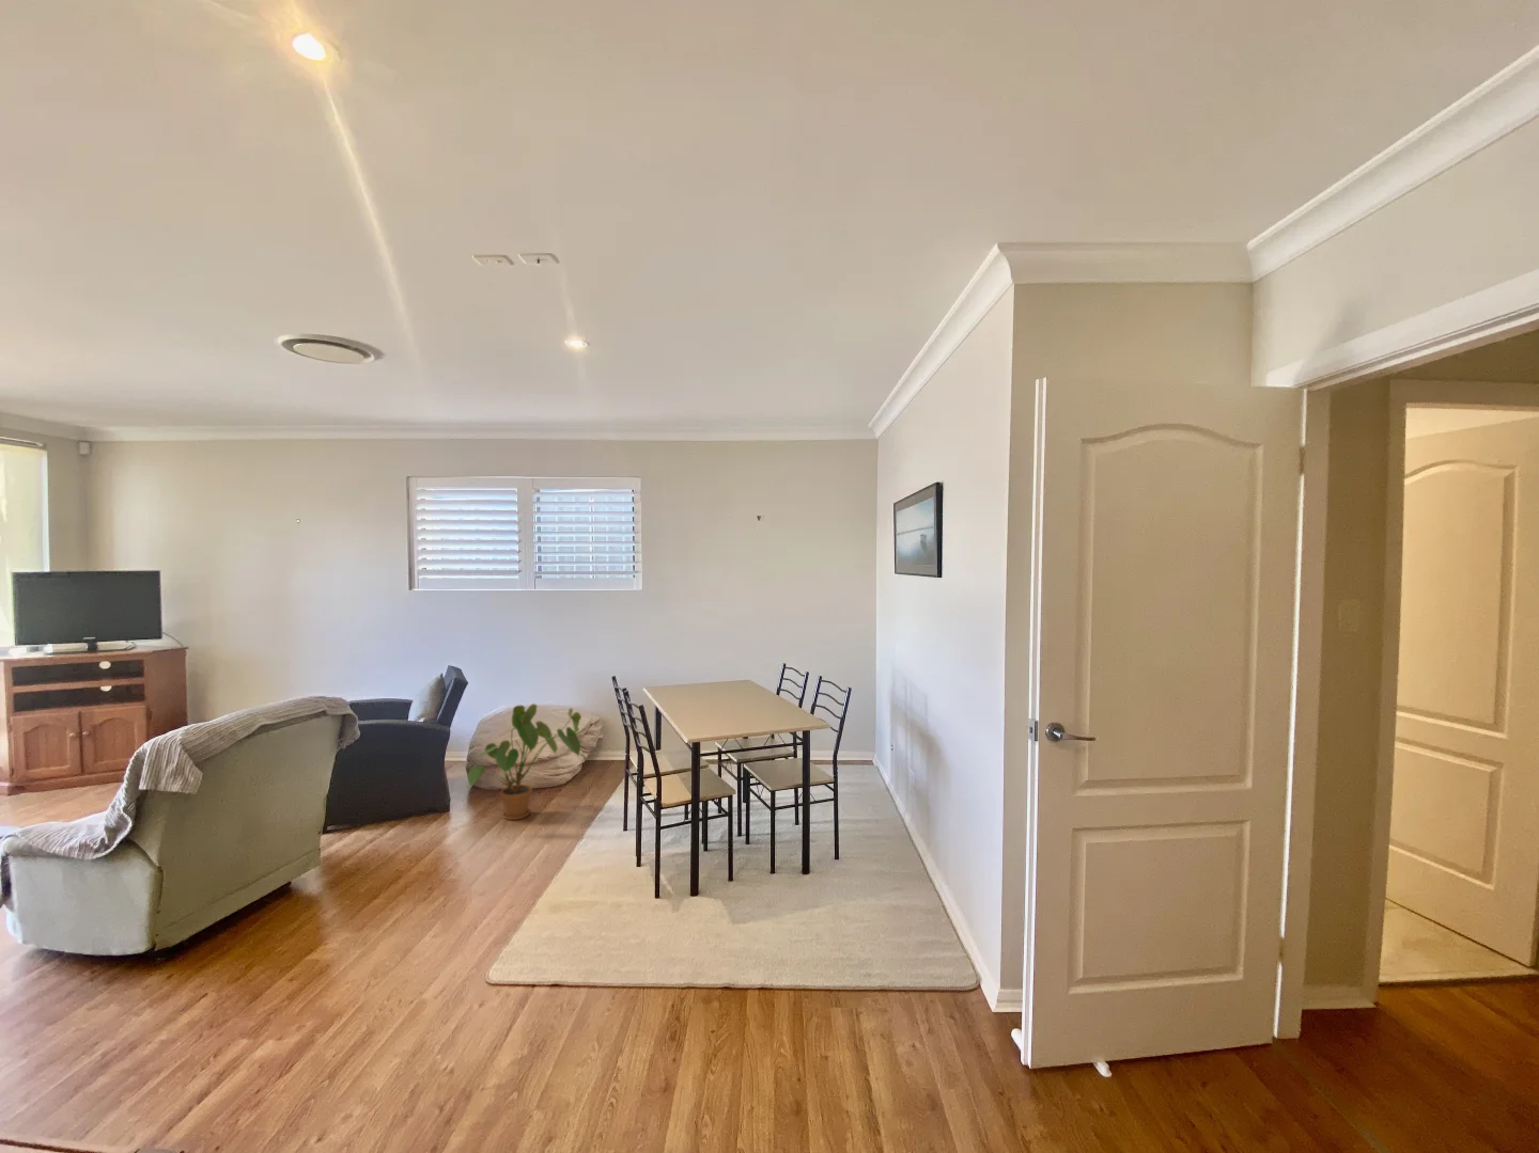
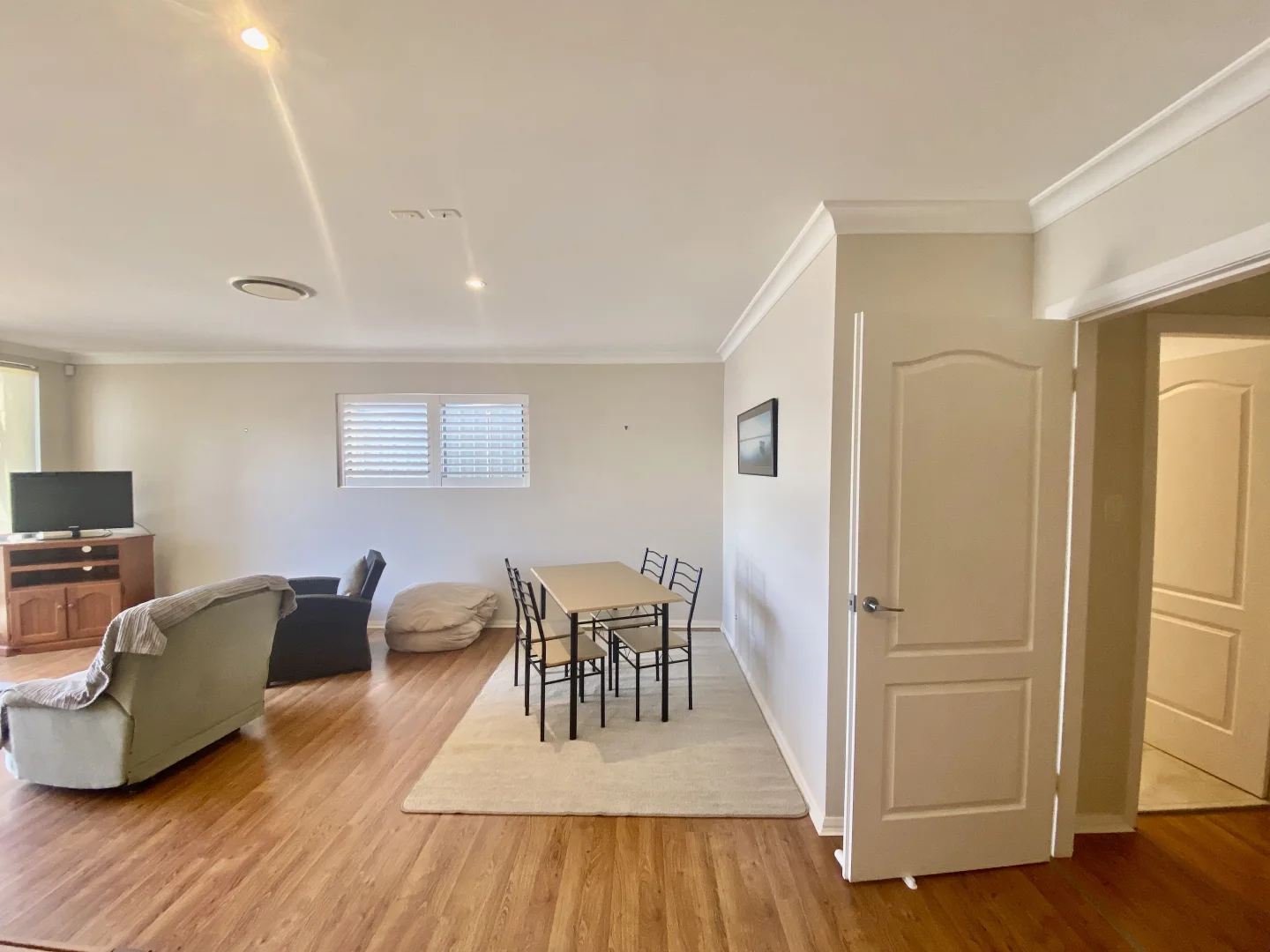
- house plant (526, 758)
